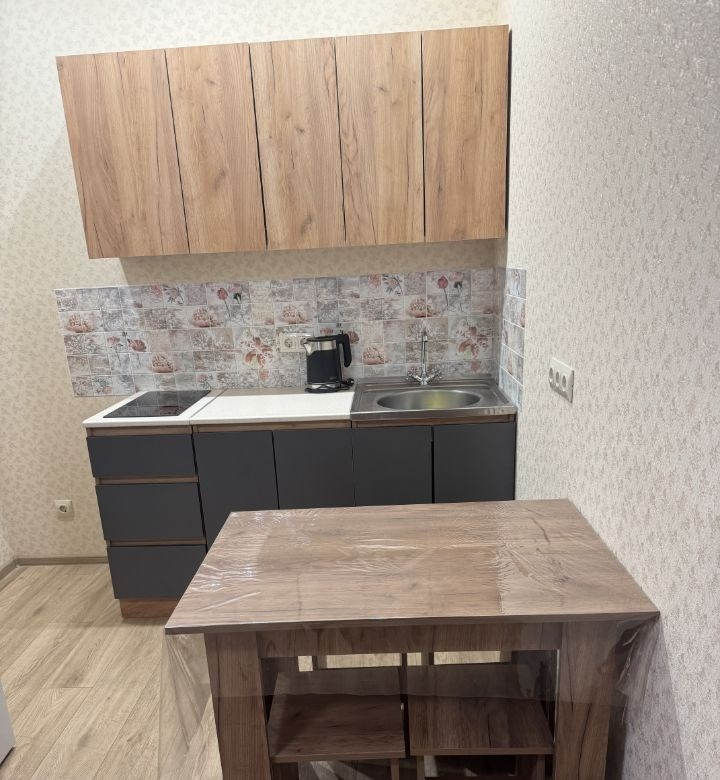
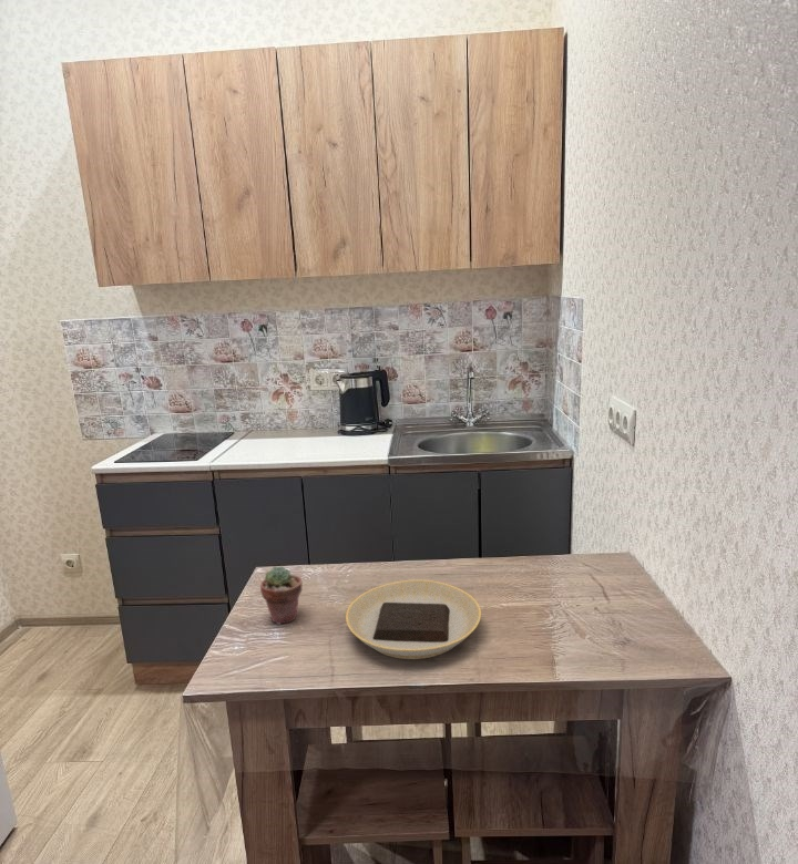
+ potted succulent (282, 592)
+ plate (413, 620)
